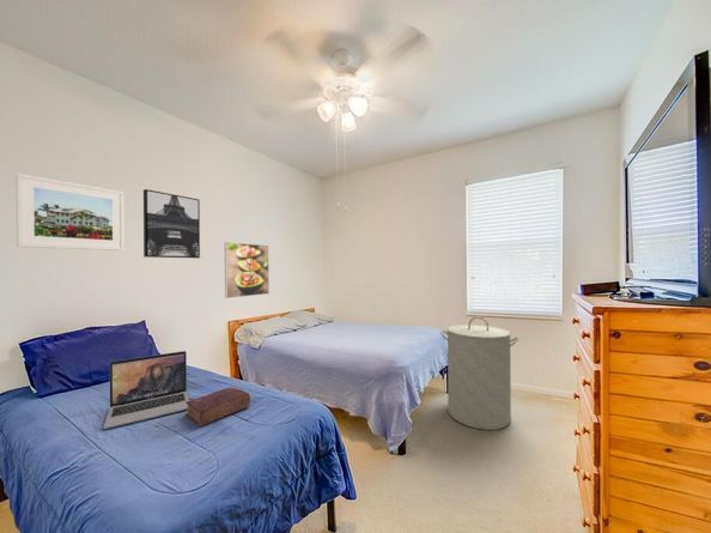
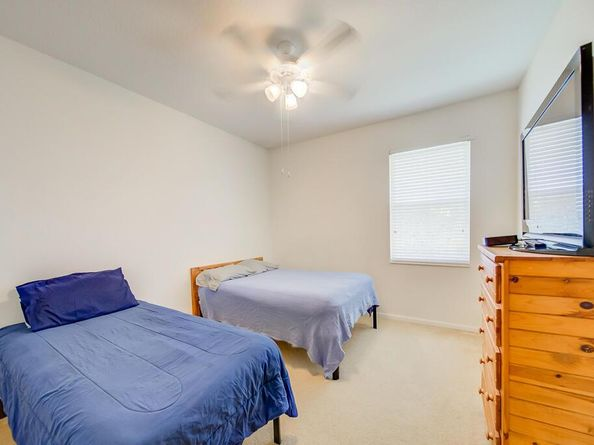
- laundry hamper (478, 365)
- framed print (248, 269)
- book (218, 404)
- laptop (150, 384)
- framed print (75, 216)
- wall art (172, 225)
